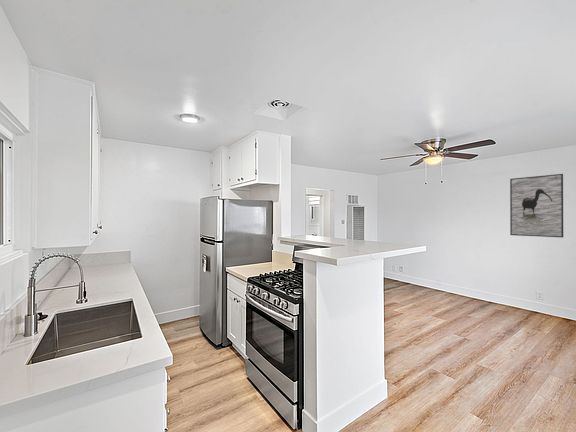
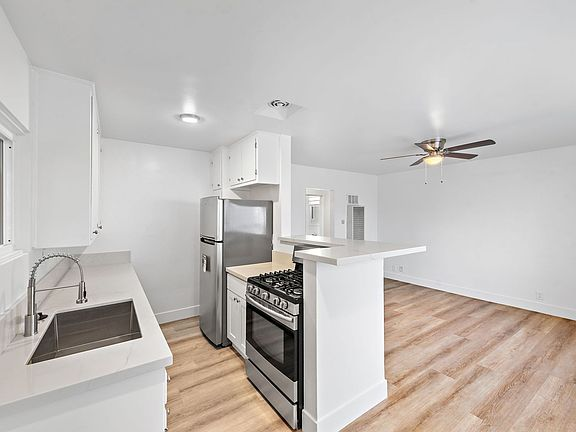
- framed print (535, 206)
